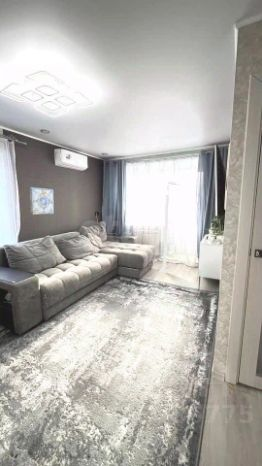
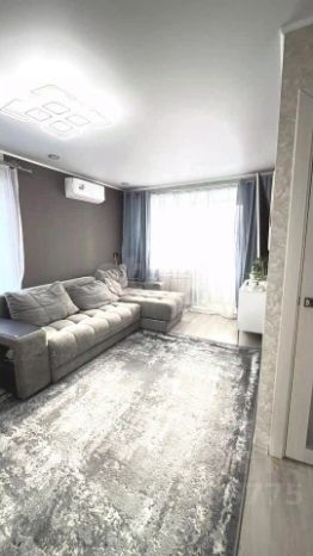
- wall art (42, 201)
- street lamp (167, 225)
